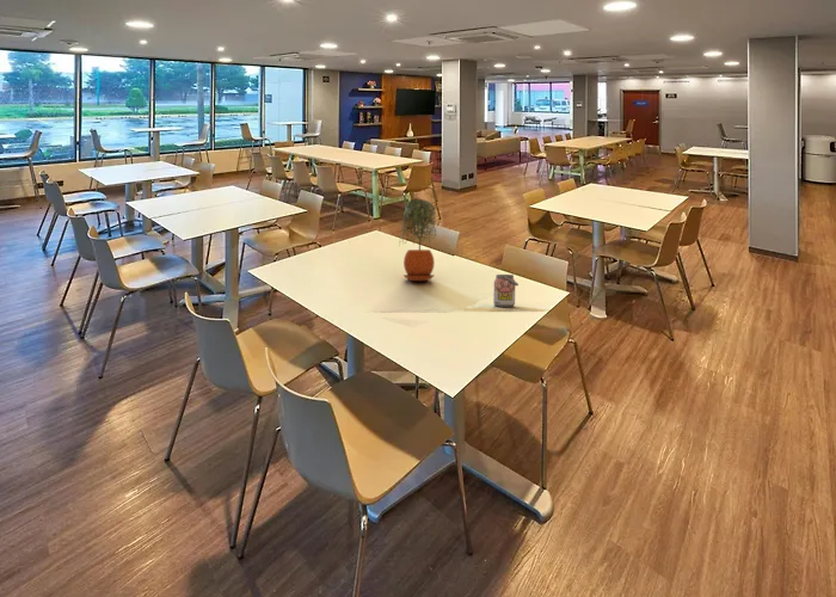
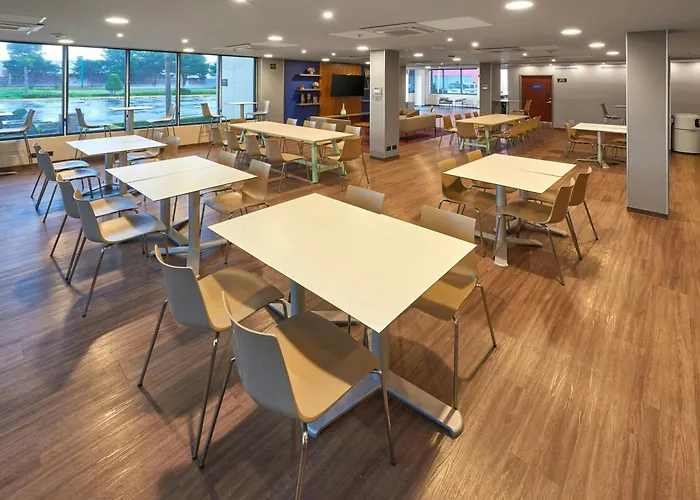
- potted plant (418, 239)
- beverage can (505, 290)
